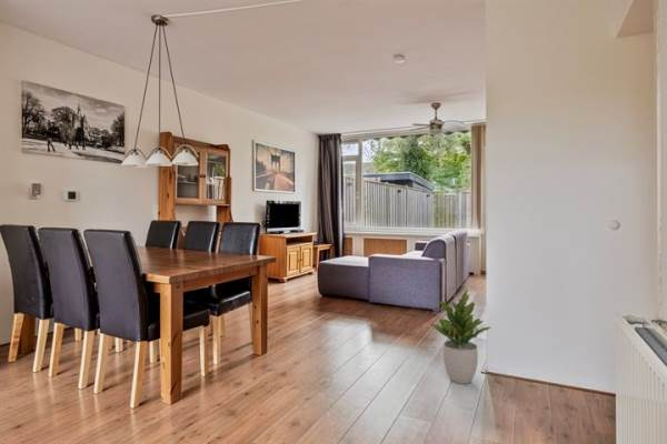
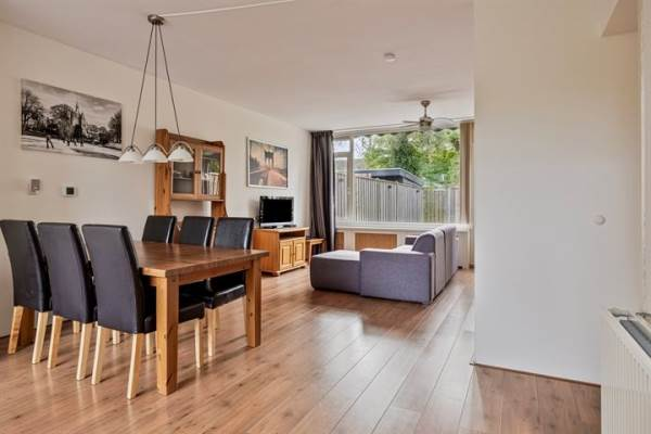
- potted plant (458, 334)
